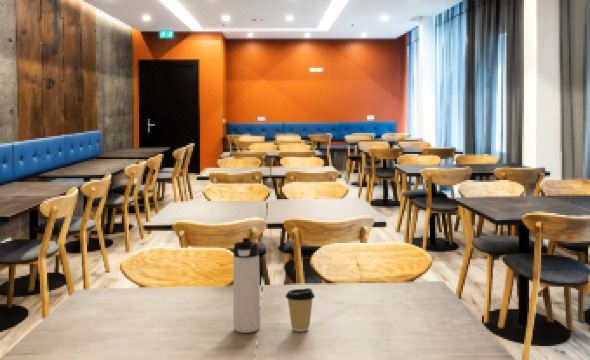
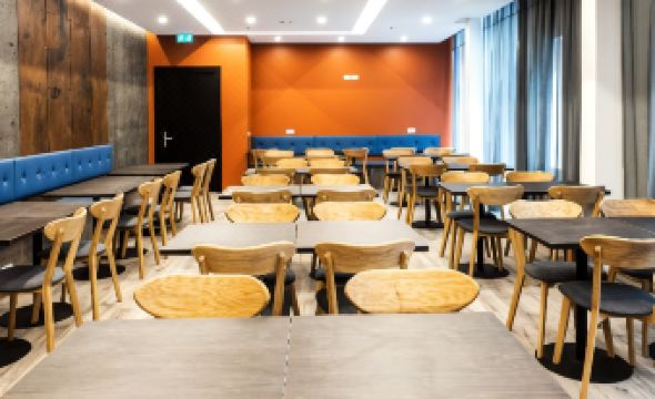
- thermos bottle (245, 285)
- coffee cup (300, 309)
